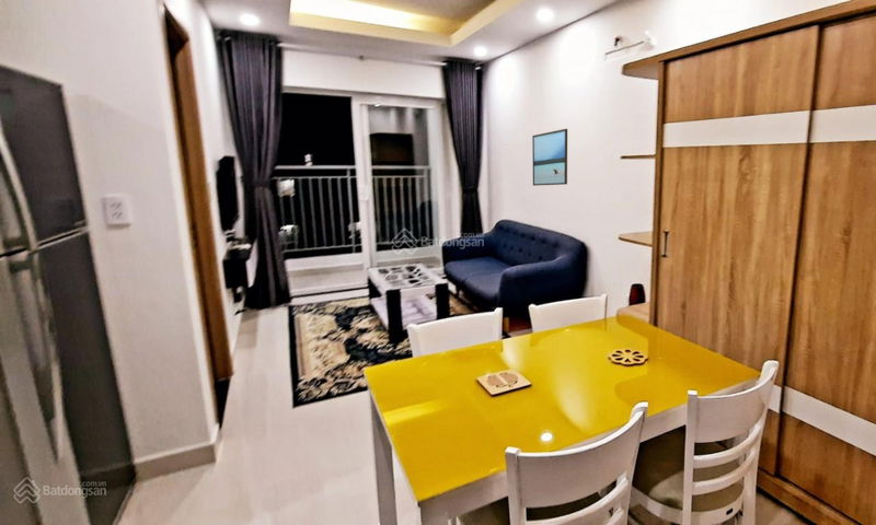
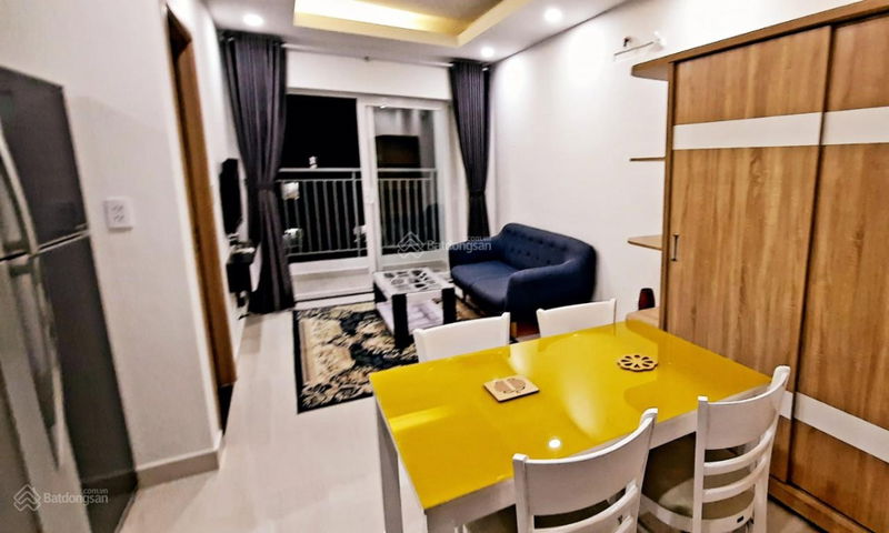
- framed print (549, 159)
